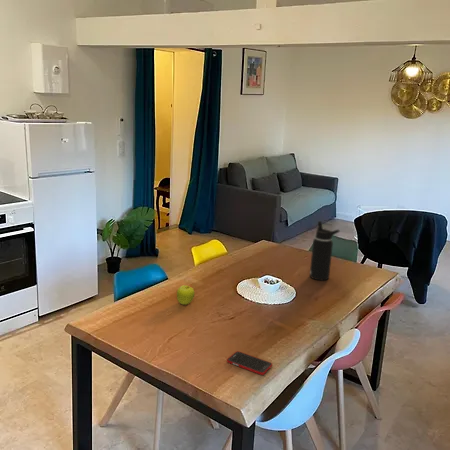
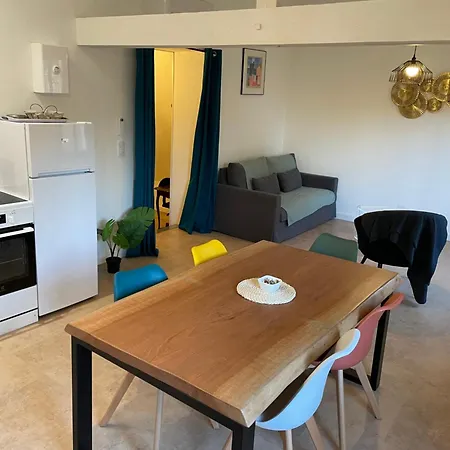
- cell phone (249, 362)
- water bottle (324, 250)
- fruit (185, 294)
